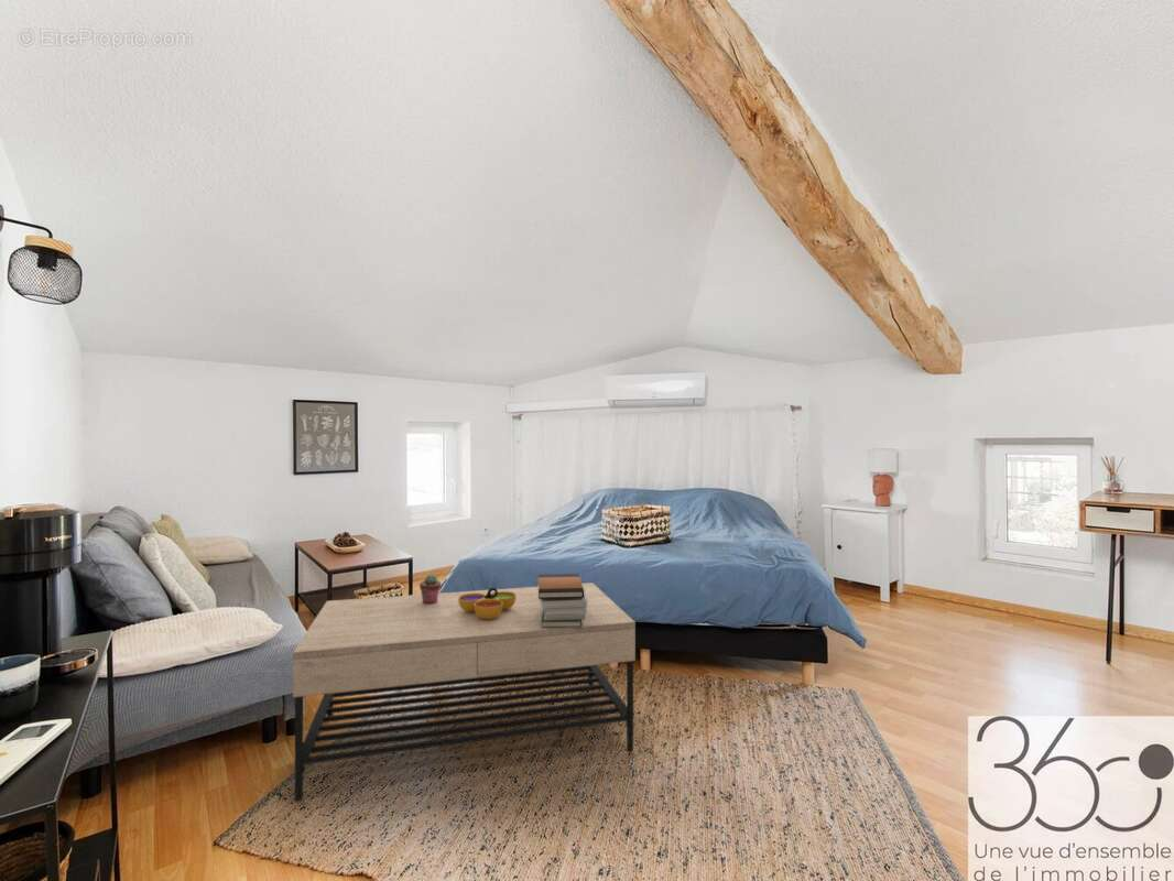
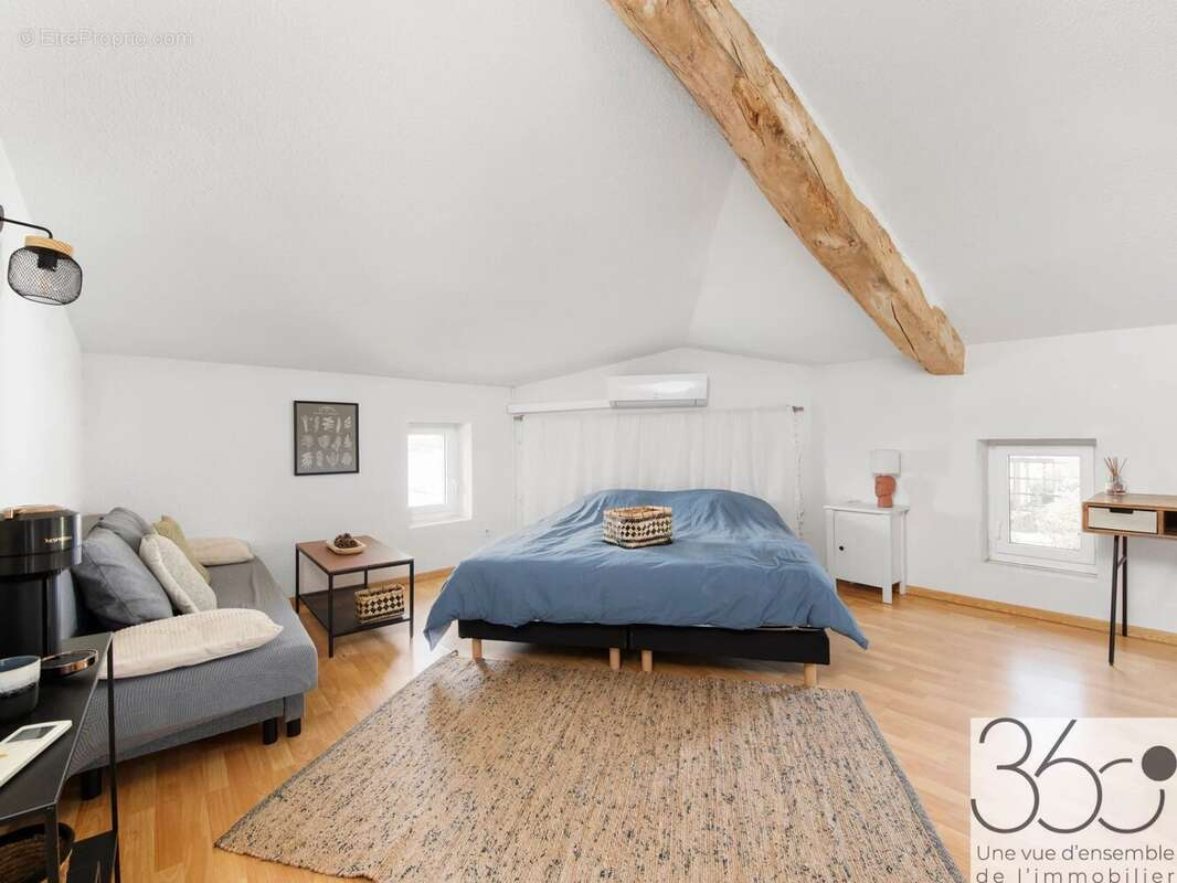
- coffee table (471, 671)
- book stack (561, 599)
- potted succulent (430, 588)
- decorative bowl (488, 600)
